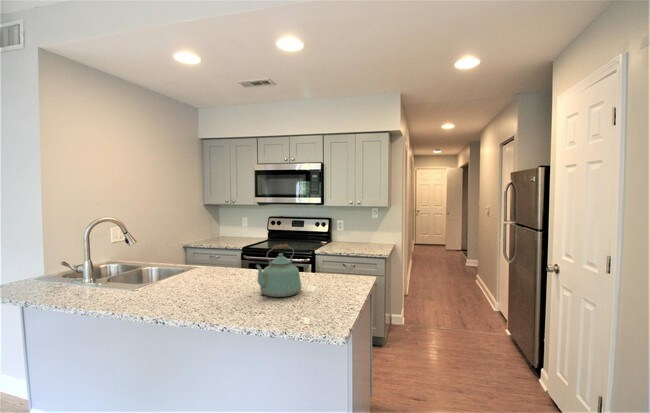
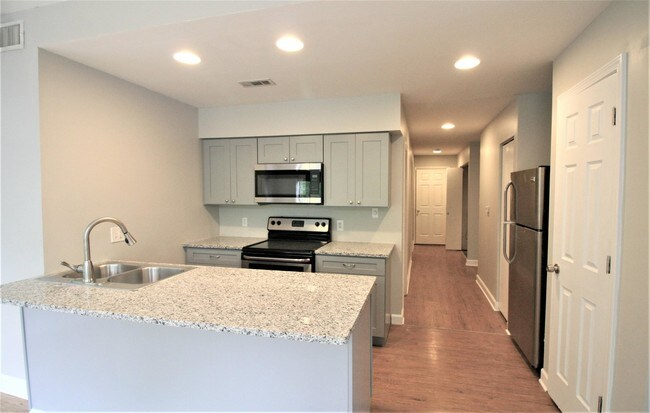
- kettle (277, 269)
